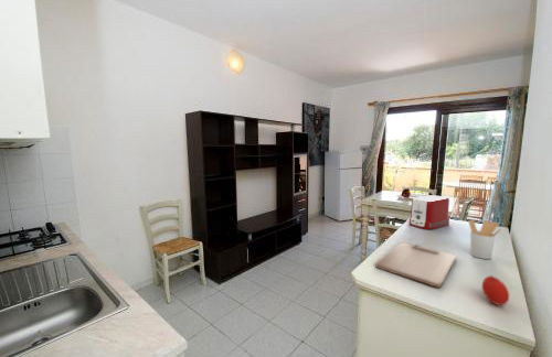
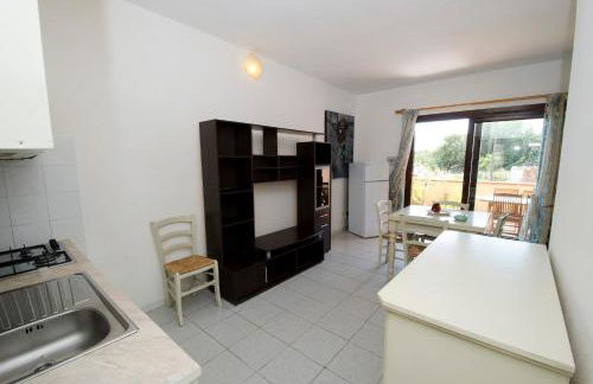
- utensil holder (484, 238)
- cutting board (416, 260)
- fruit (495, 289)
- toaster (429, 210)
